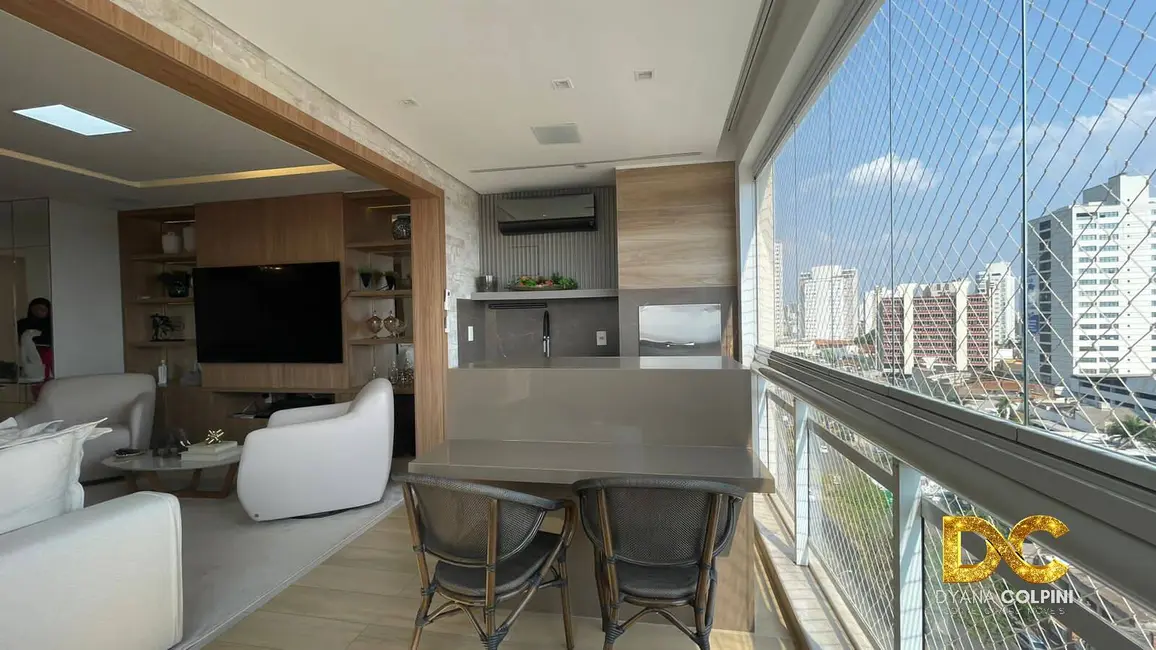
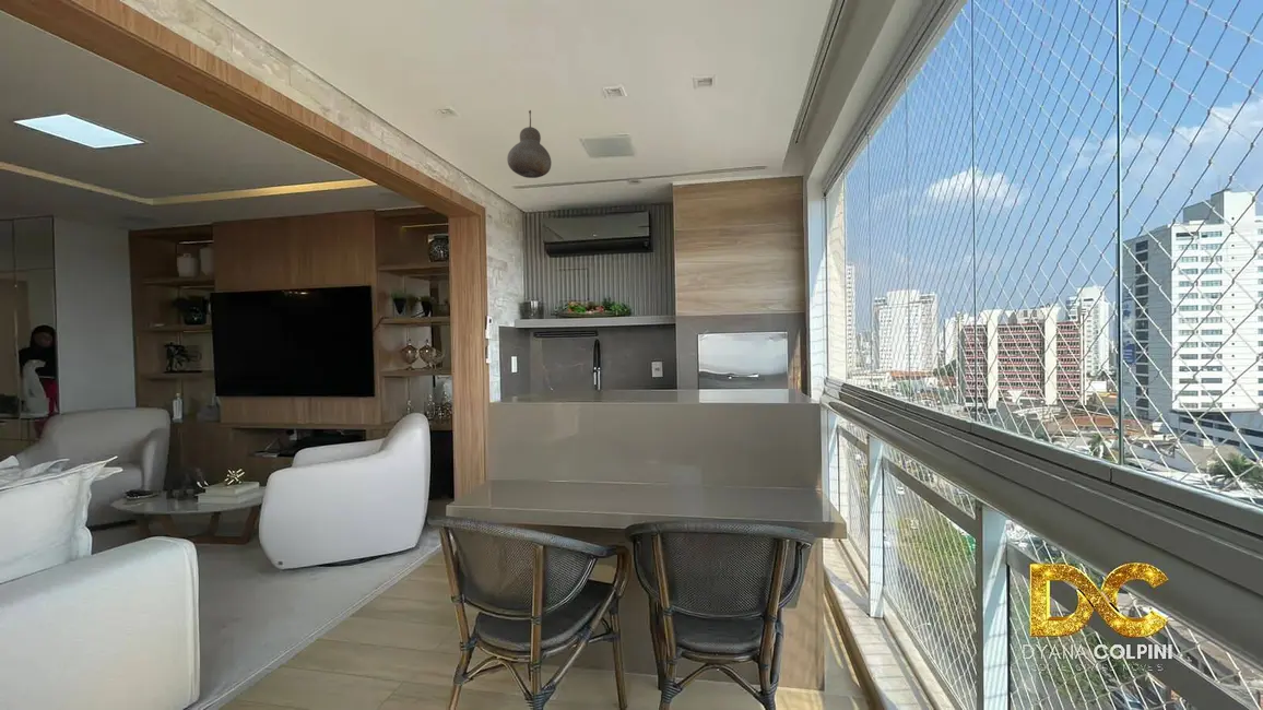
+ pendant light (529, 142)
